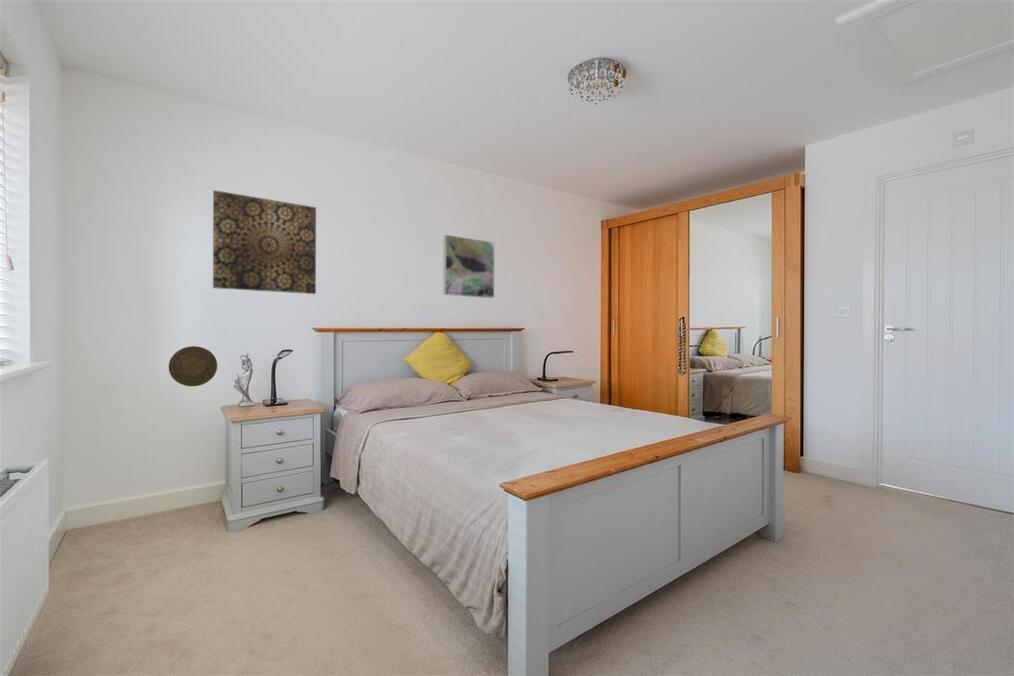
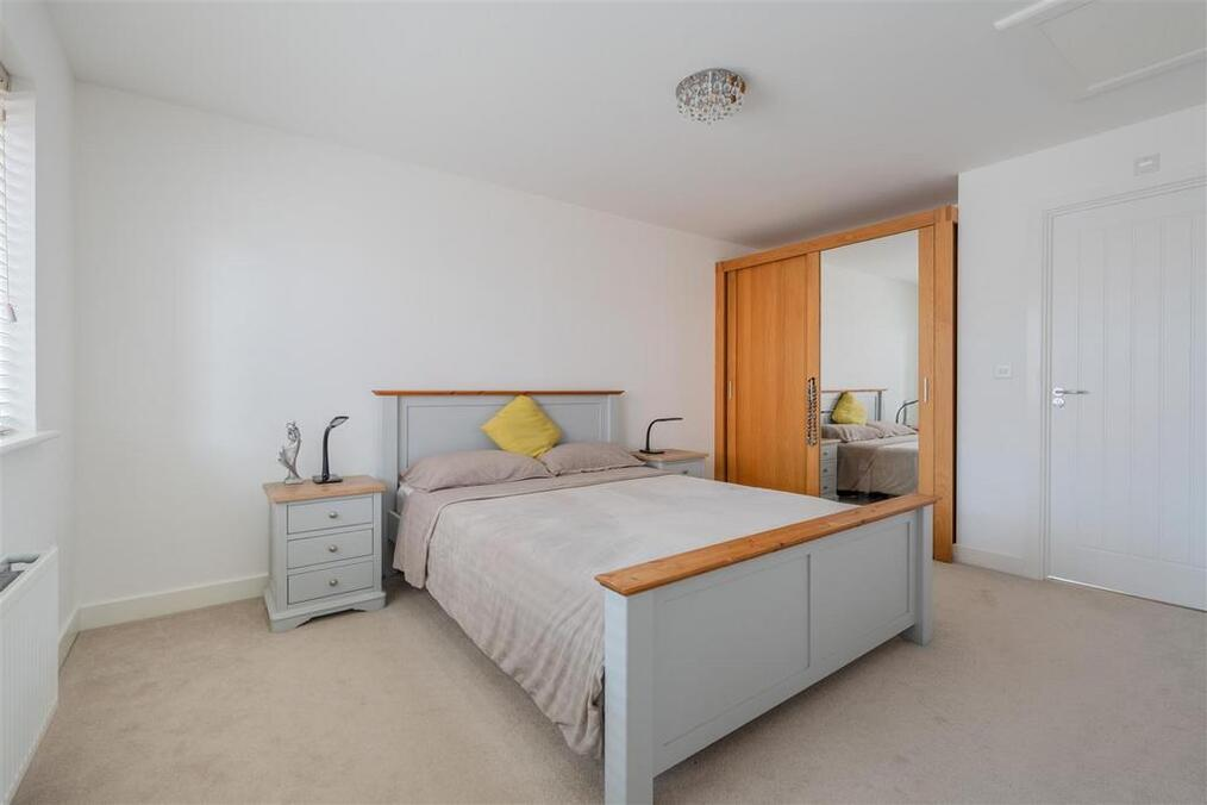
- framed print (469, 267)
- wall art (267, 245)
- decorative plate (193, 366)
